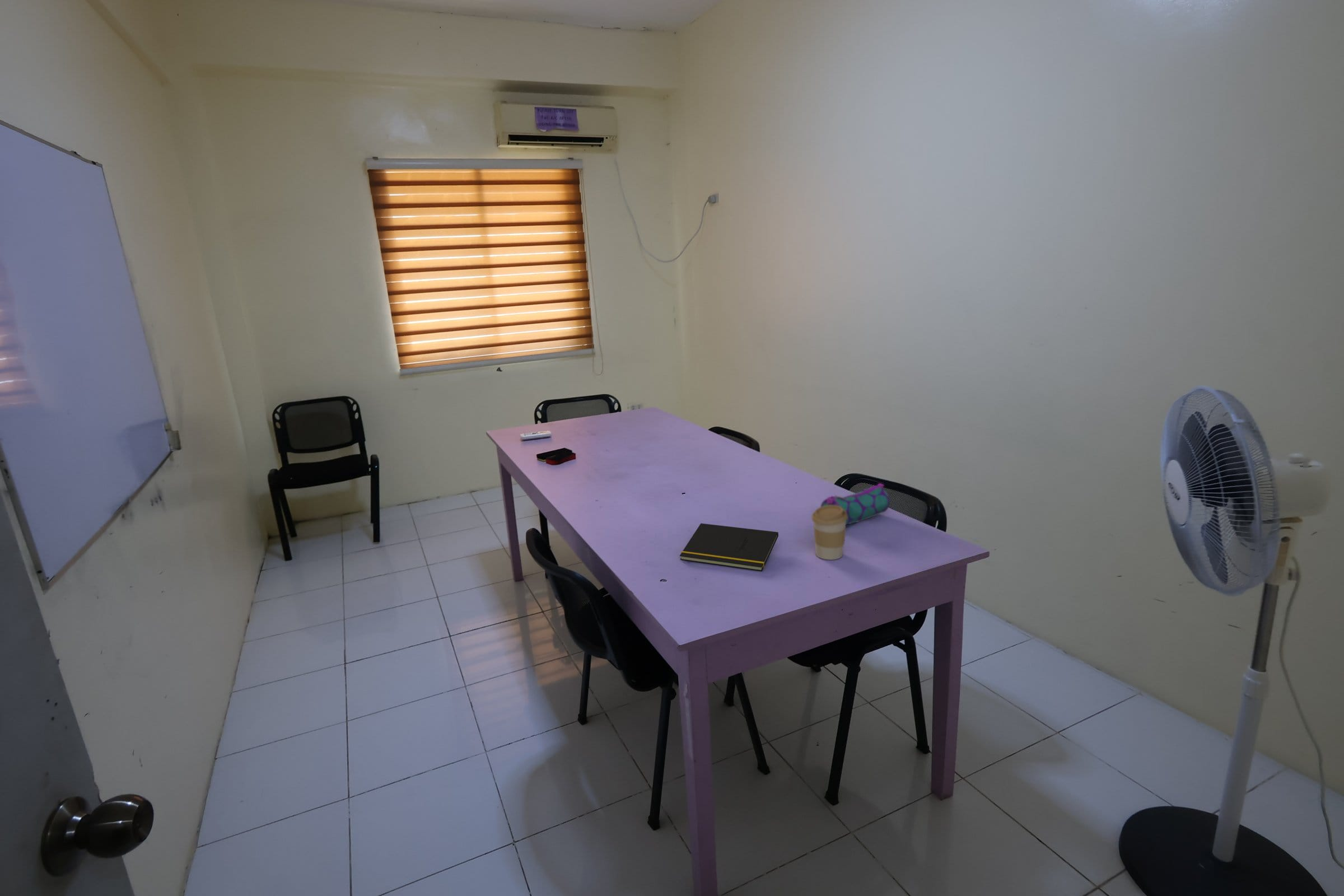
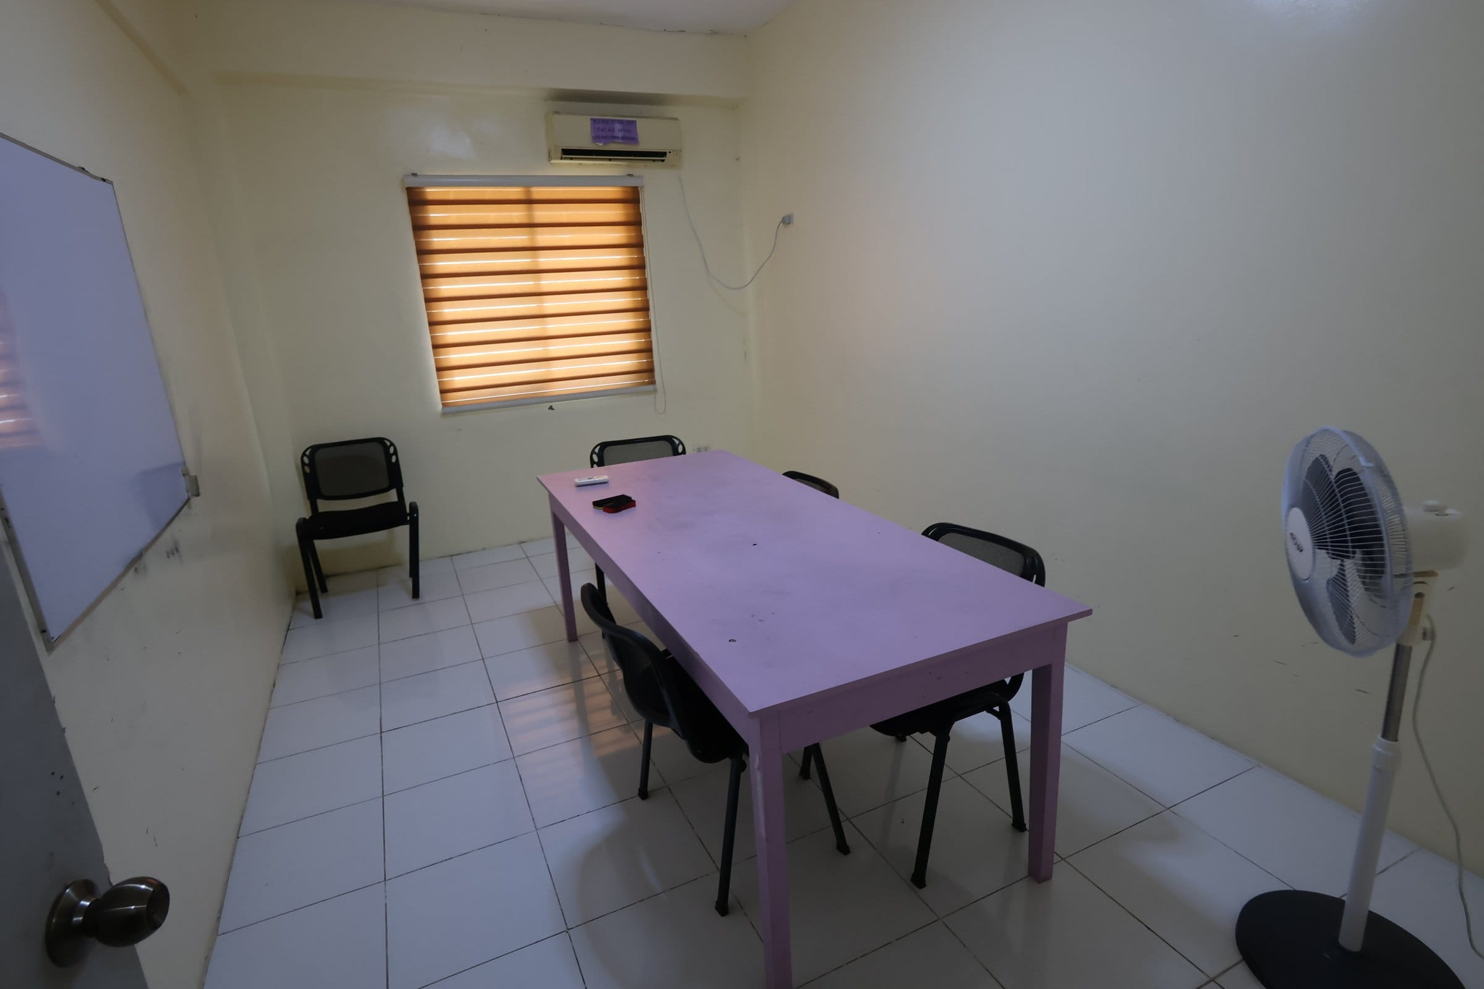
- coffee cup (829, 531)
- pencil case (856, 505)
- notepad (730, 545)
